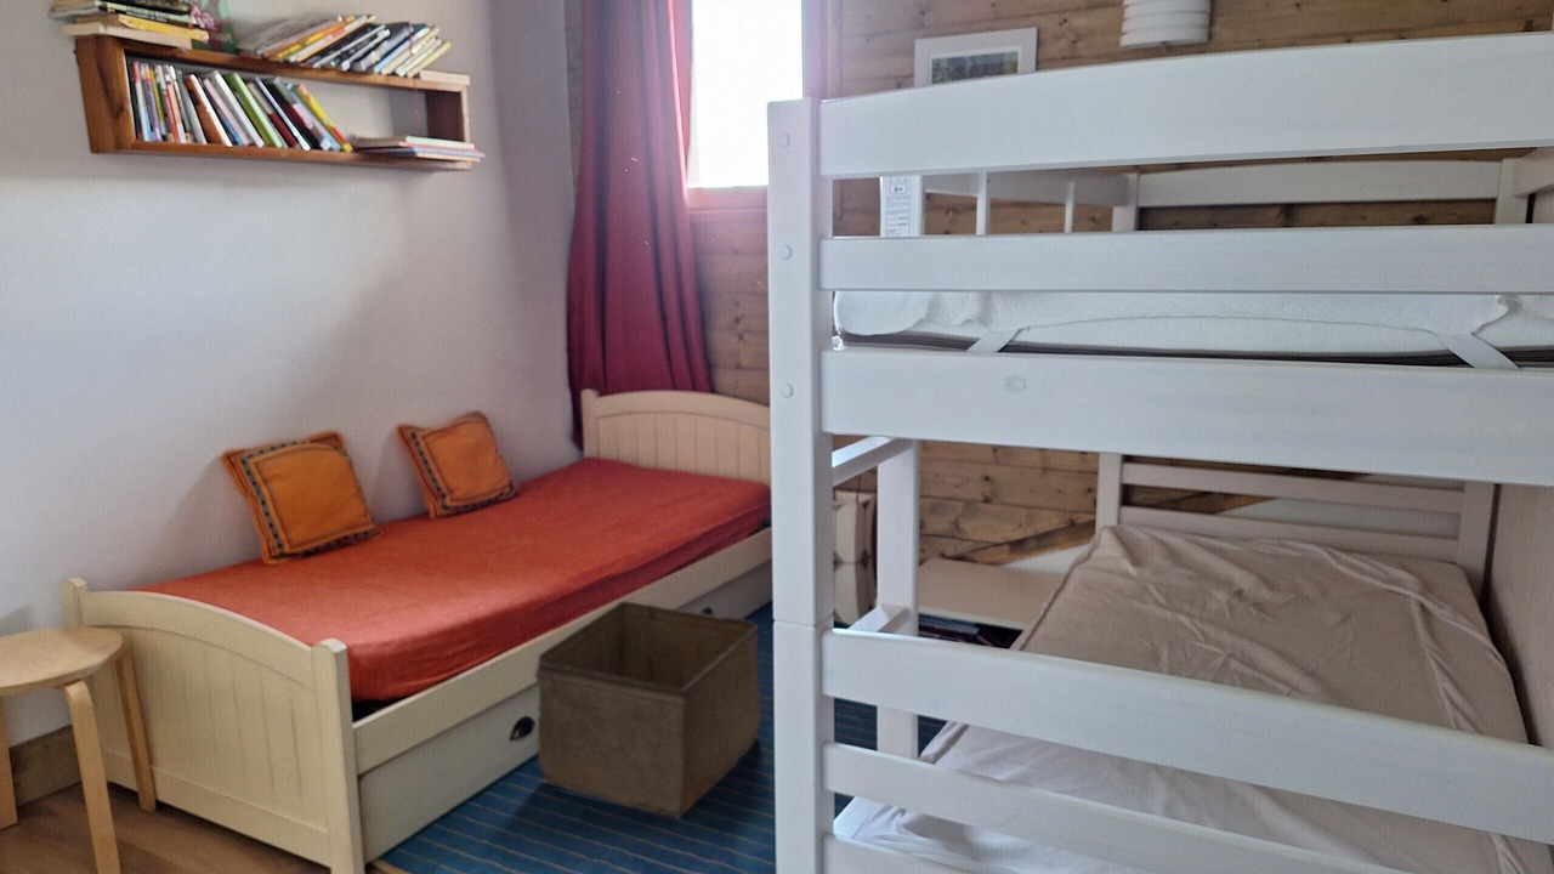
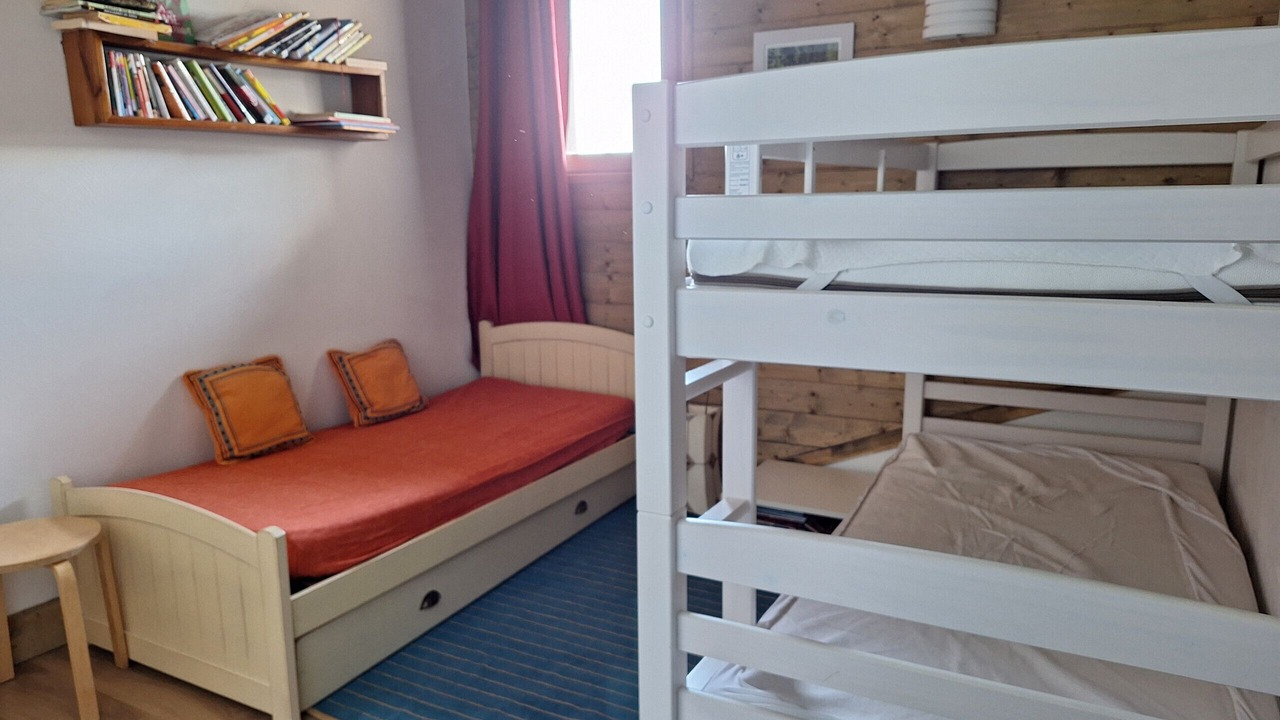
- storage bin (651, 699)
